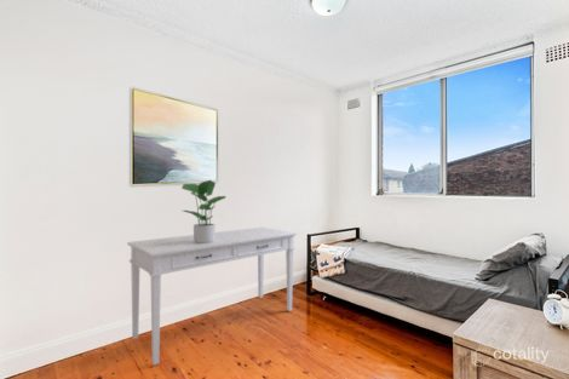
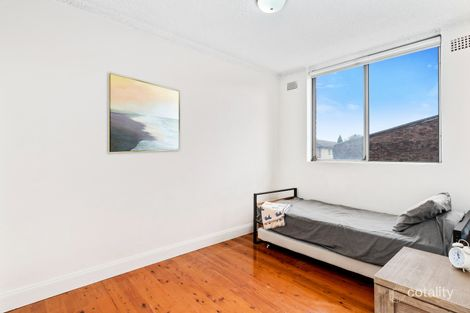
- desk (217, 263)
- potted plant (205, 209)
